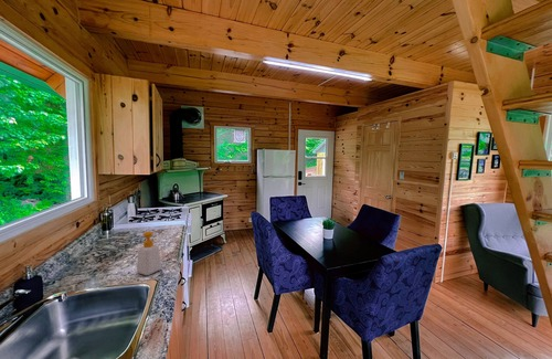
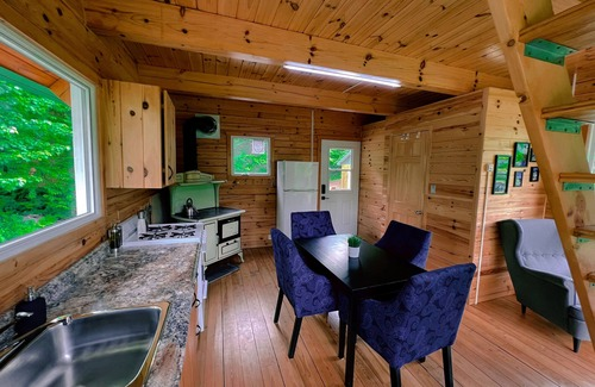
- soap bottle (151, 250)
